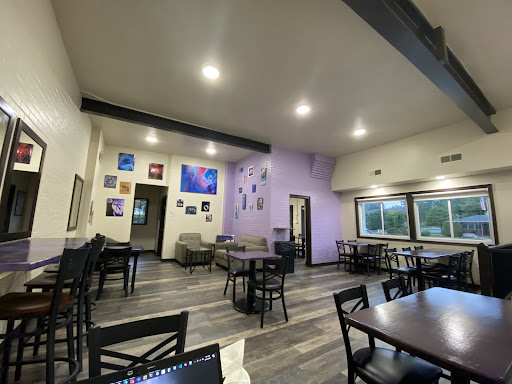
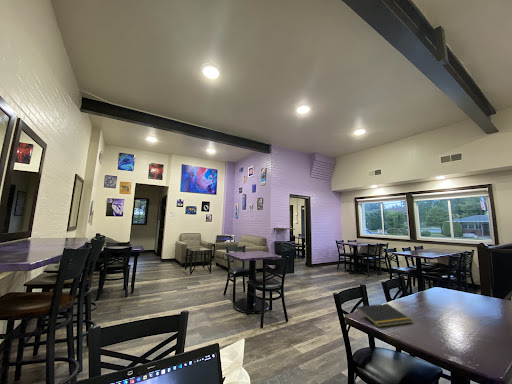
+ notepad (383, 314)
